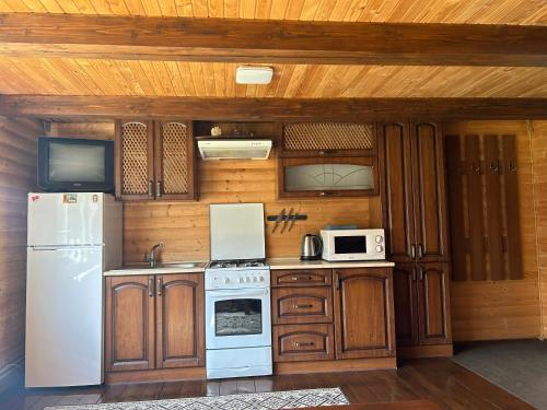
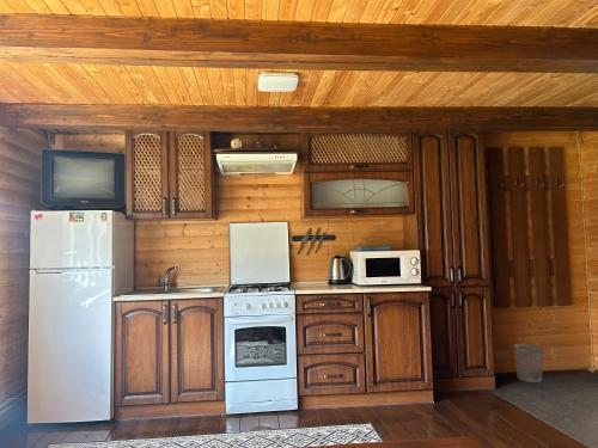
+ wastebasket (529, 362)
